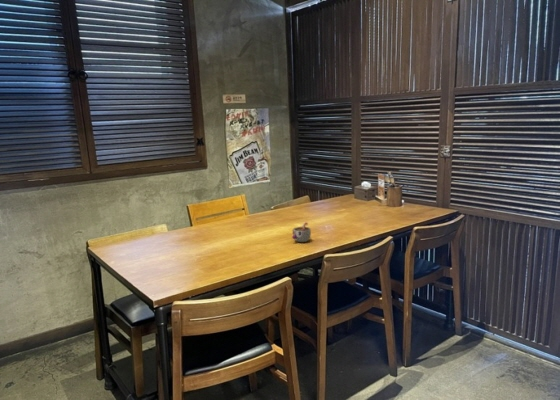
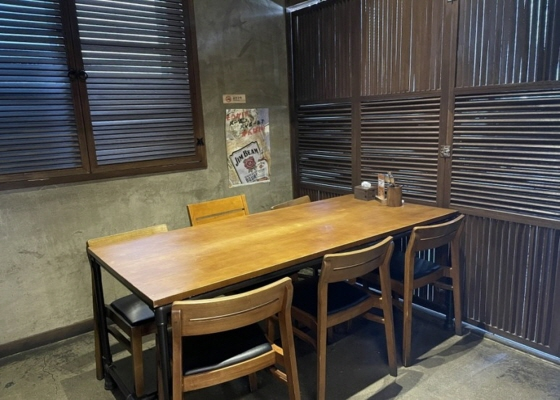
- mug (300, 232)
